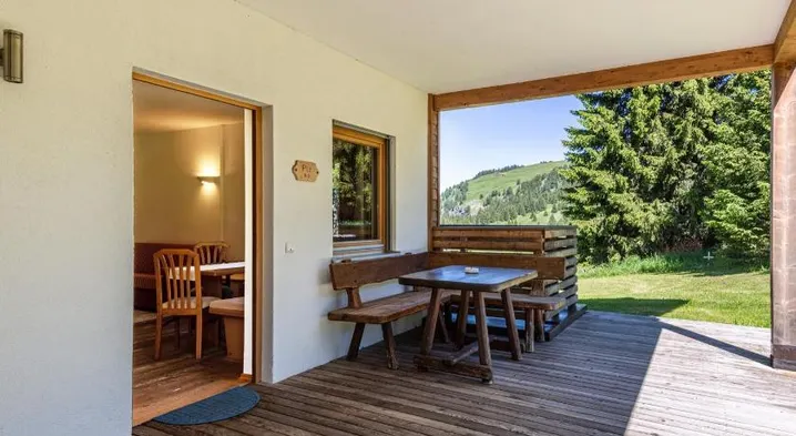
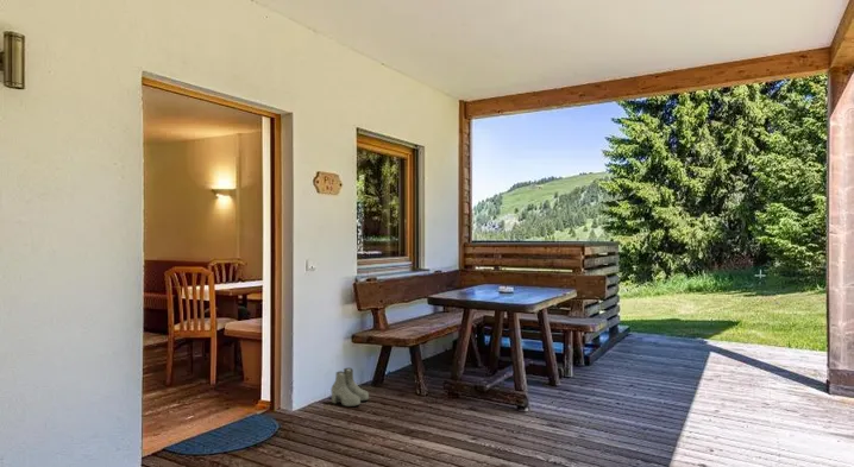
+ boots (350, 385)
